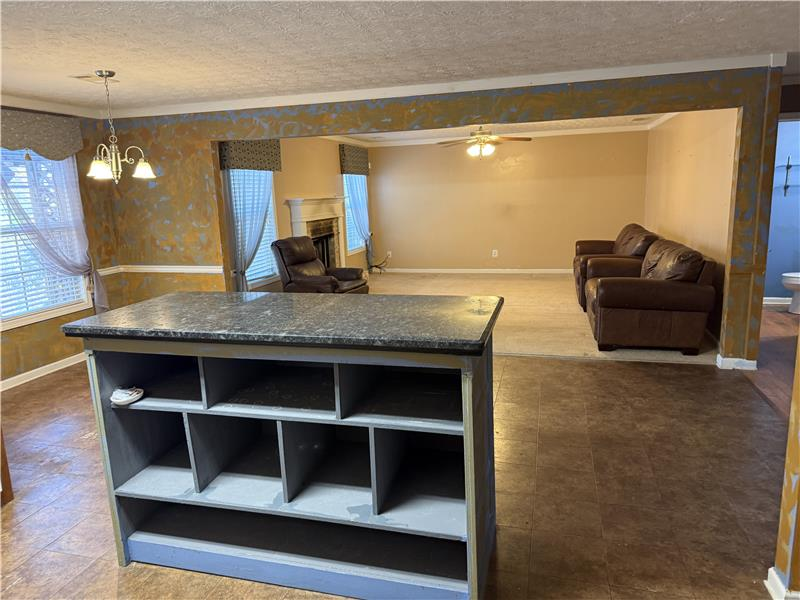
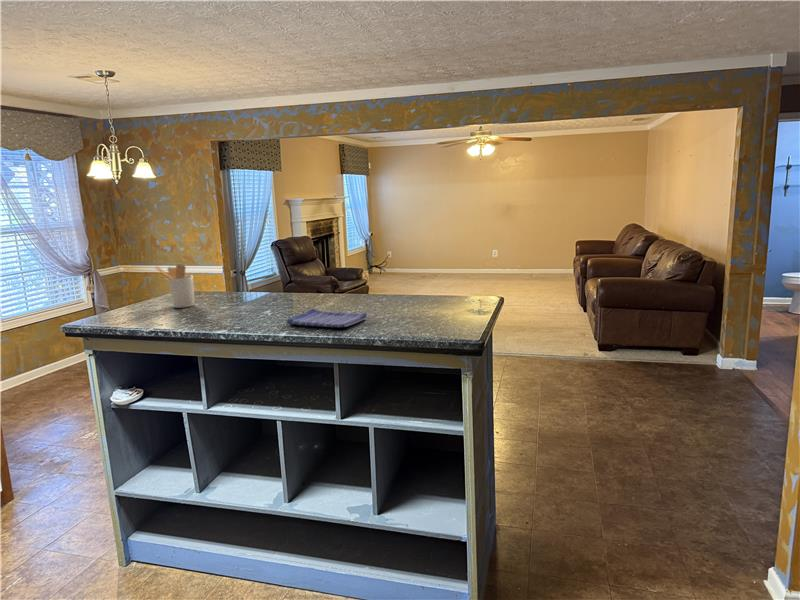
+ utensil holder (174, 285)
+ dish towel (327, 317)
